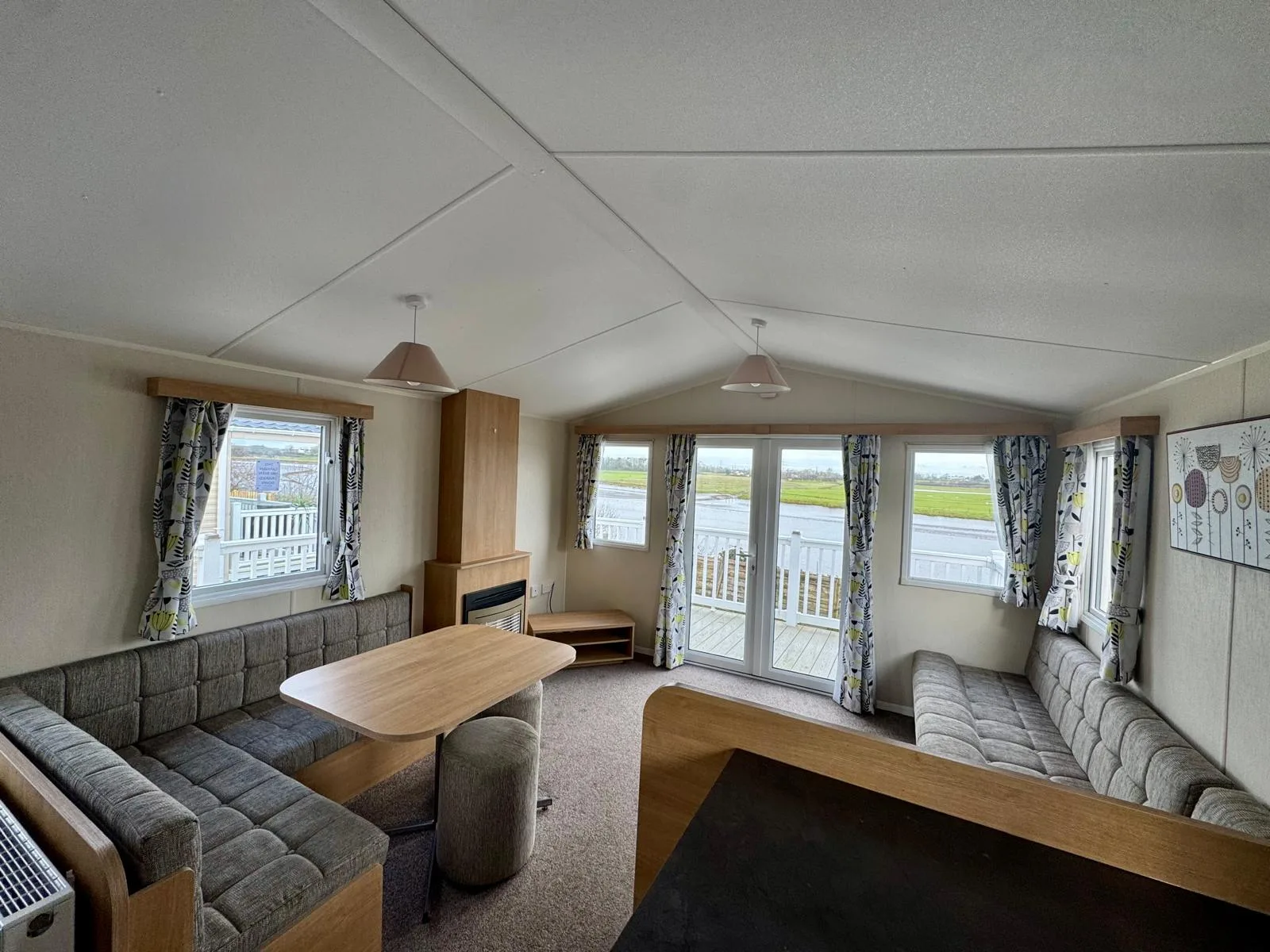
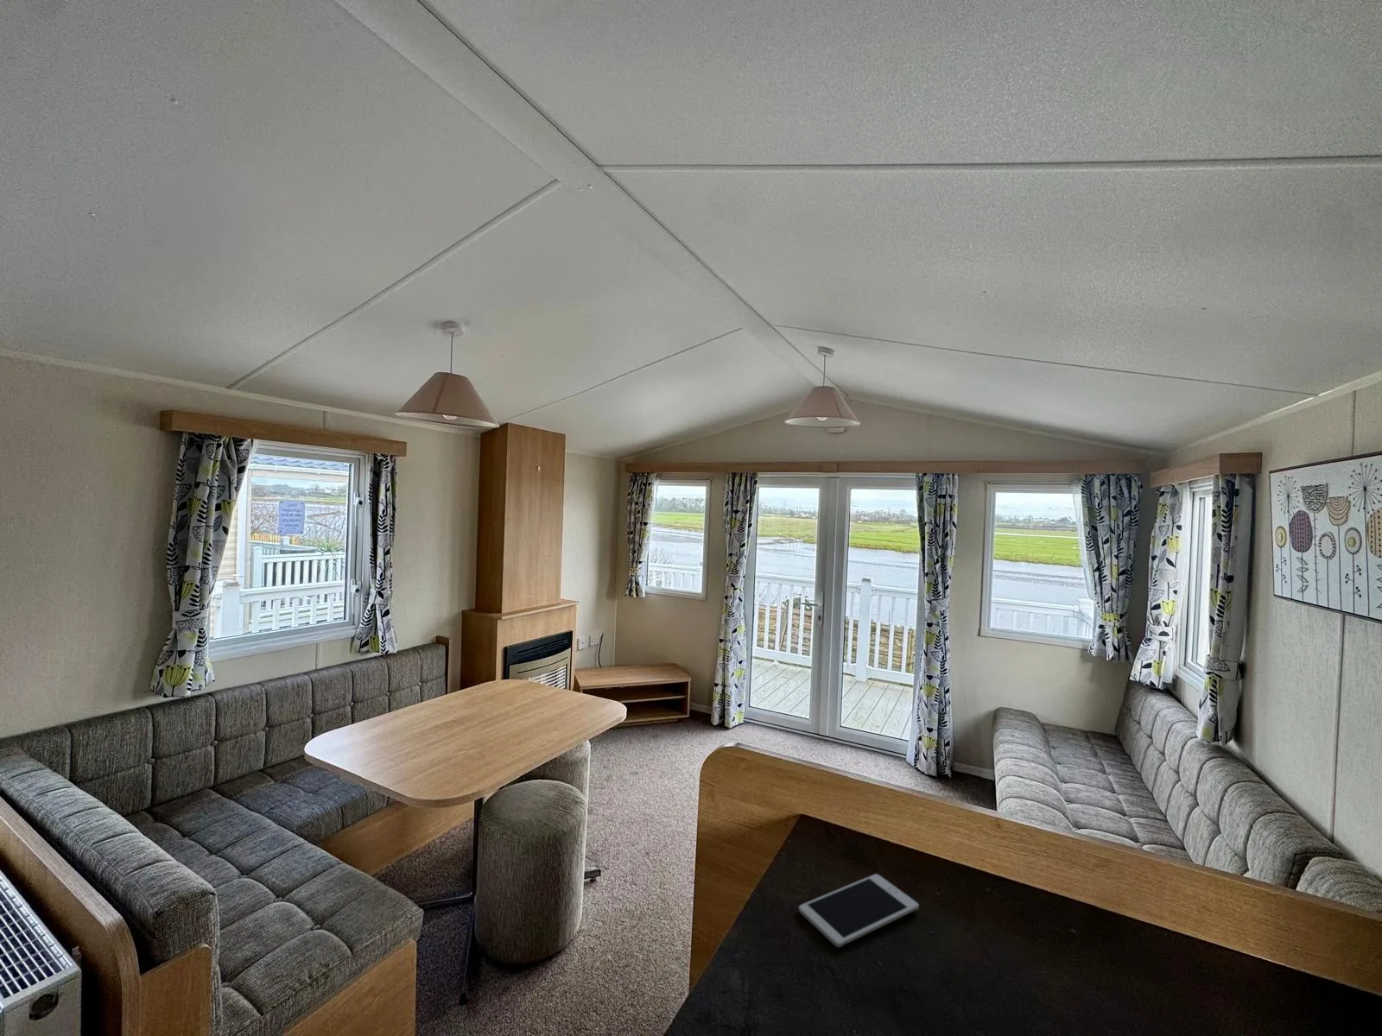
+ cell phone (859, 908)
